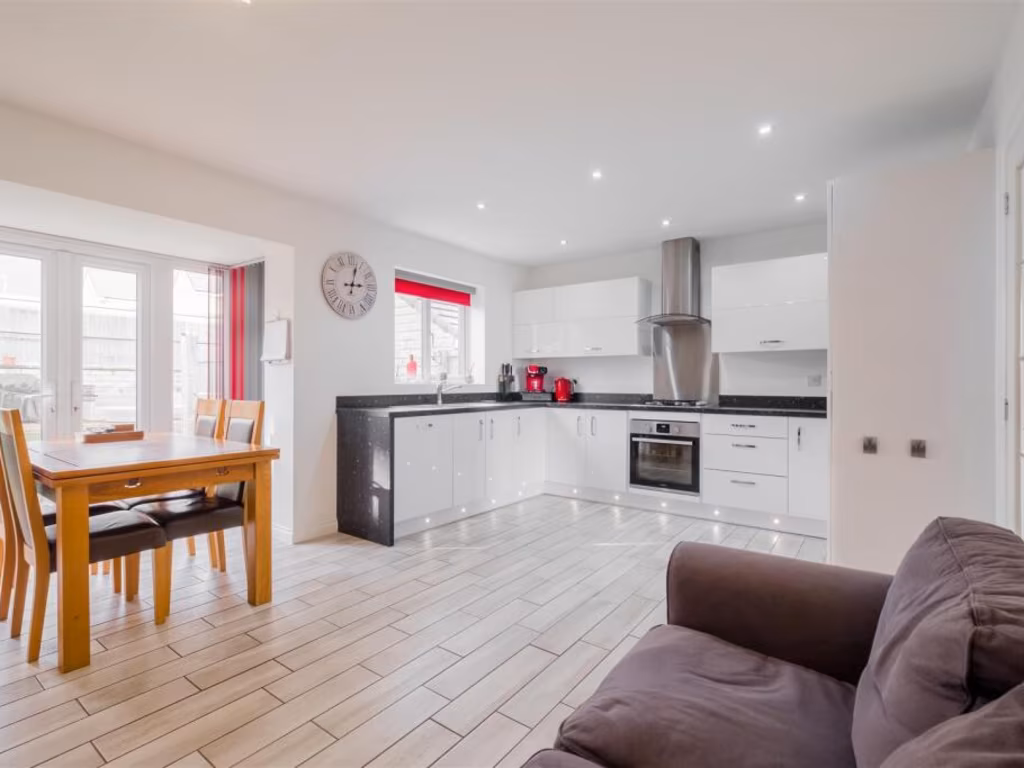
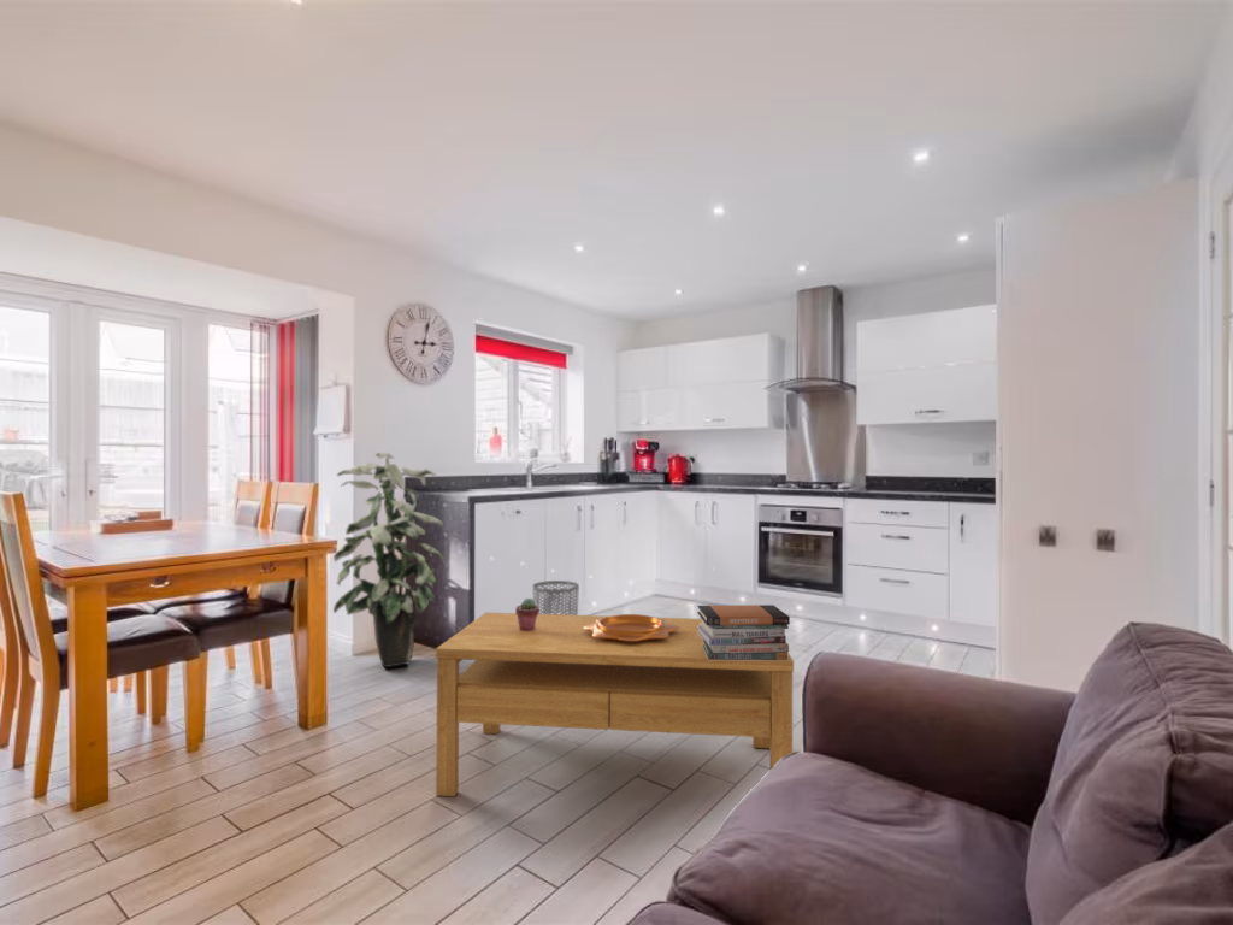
+ waste bin (555, 612)
+ potted succulent (527, 613)
+ coffee table (616, 700)
+ book stack (742, 631)
+ decorative bowl (631, 626)
+ indoor plant (387, 558)
